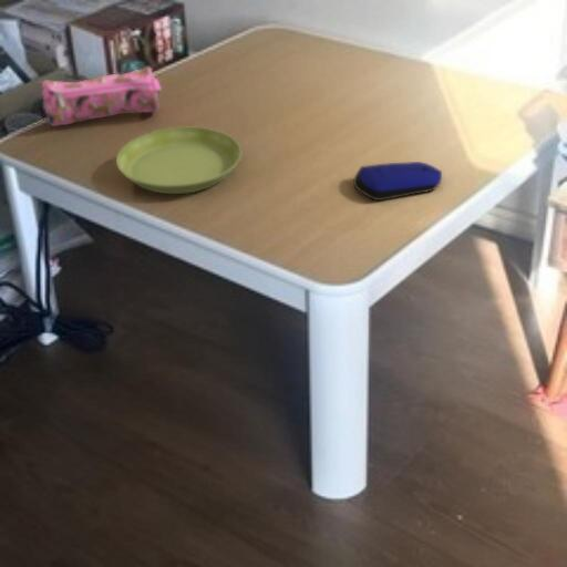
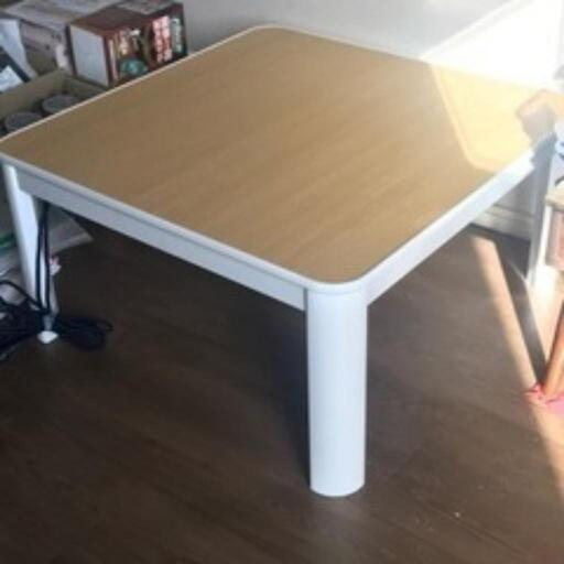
- pencil case (102, 95)
- computer mouse (398, 176)
- saucer (179, 163)
